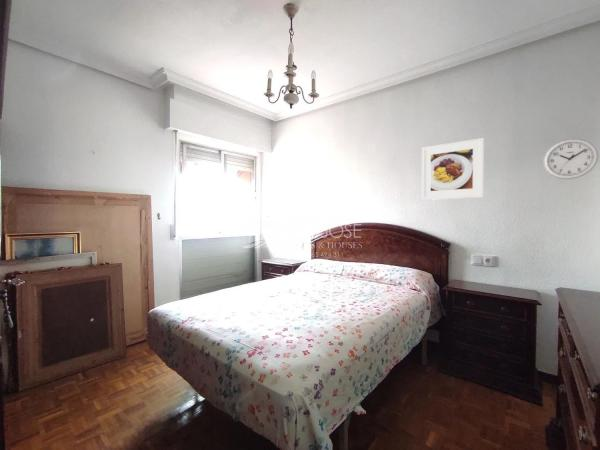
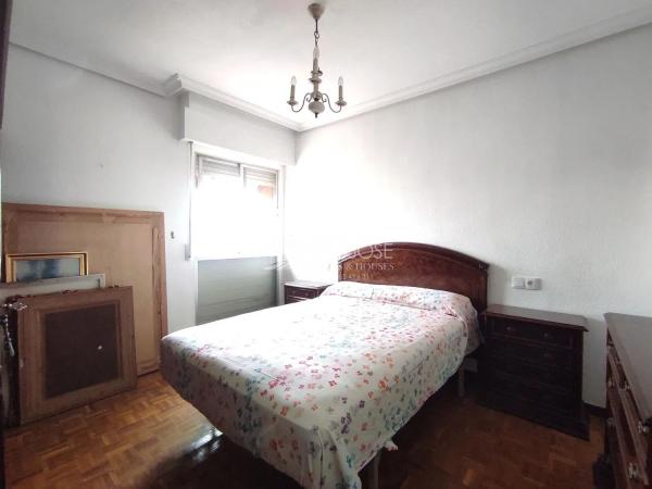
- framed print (450, 170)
- wall clock (569, 159)
